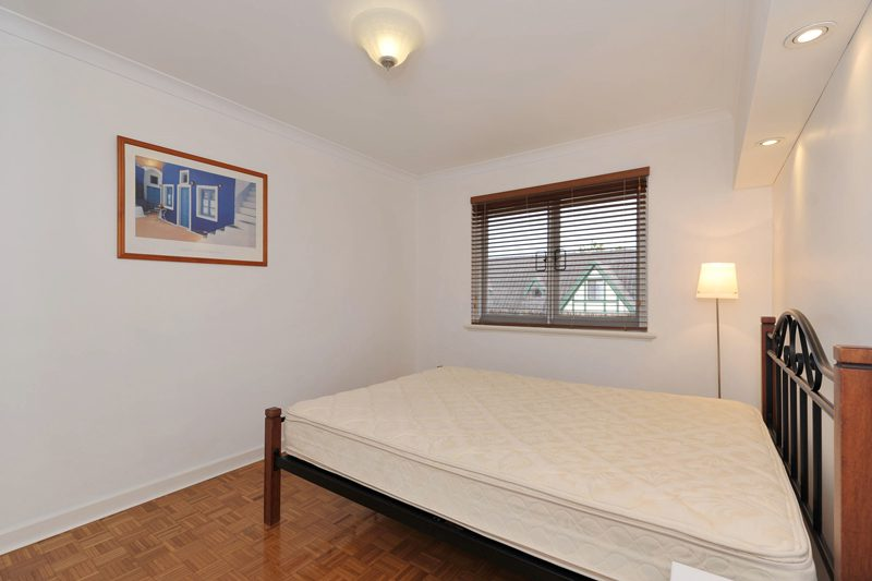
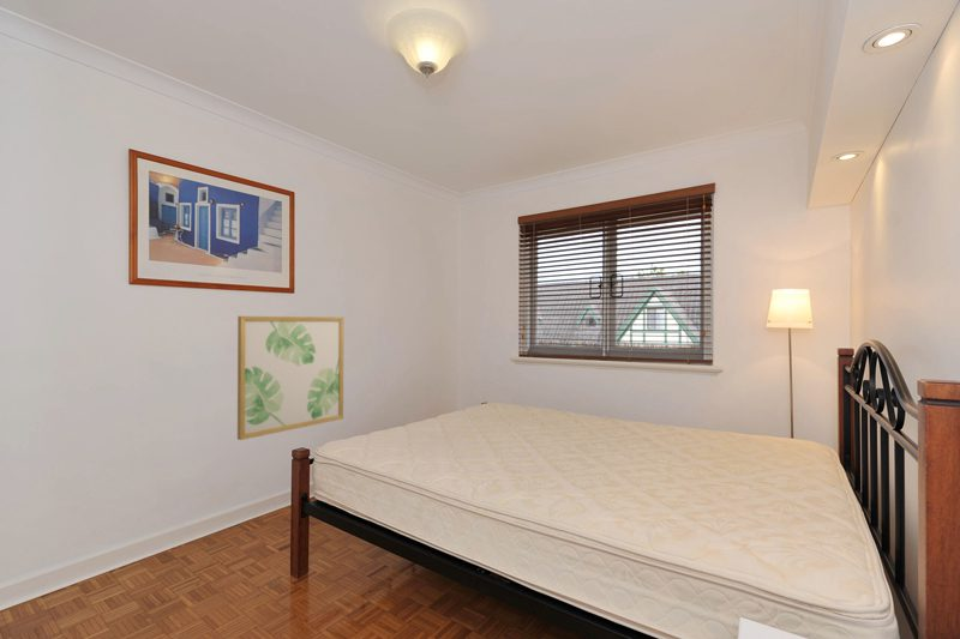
+ wall art (295, 372)
